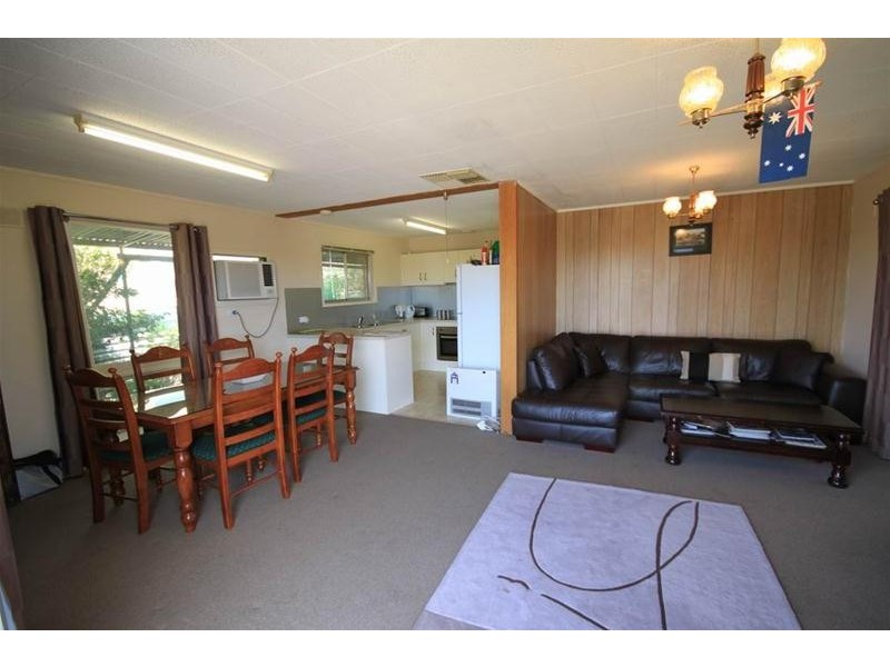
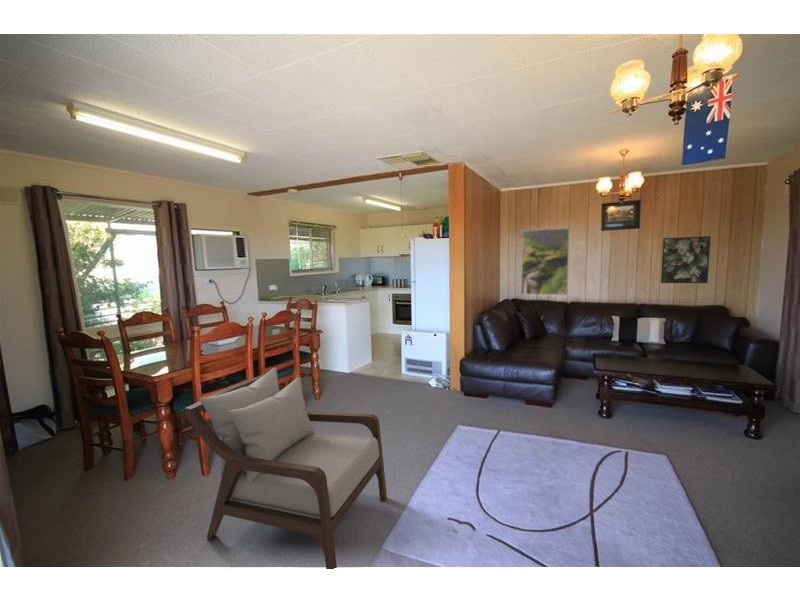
+ armchair (290, 452)
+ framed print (544, 262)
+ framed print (684, 260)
